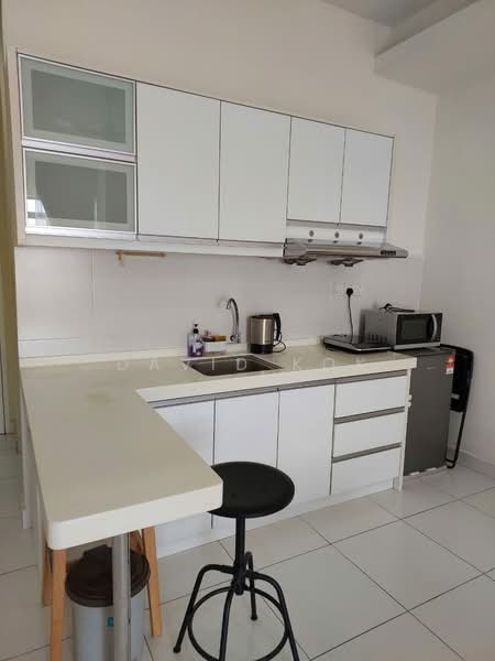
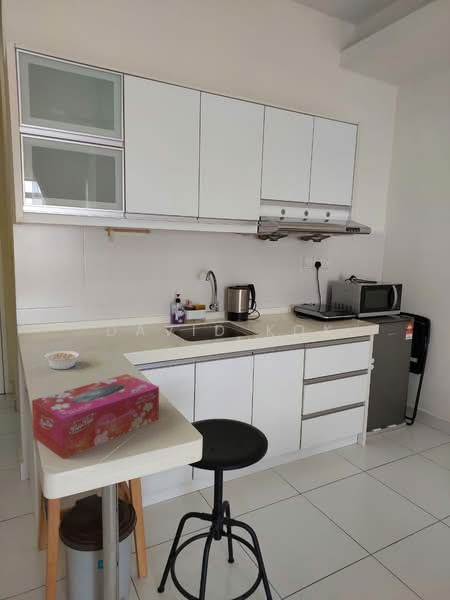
+ tissue box (99, 410)
+ legume (63, 359)
